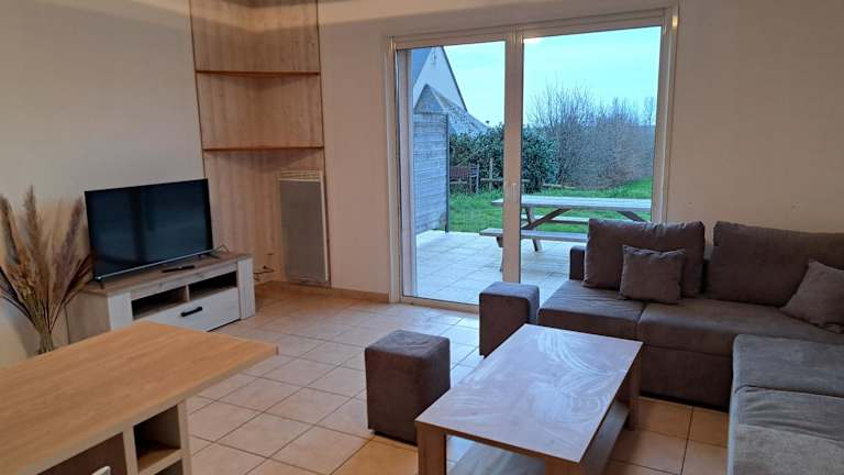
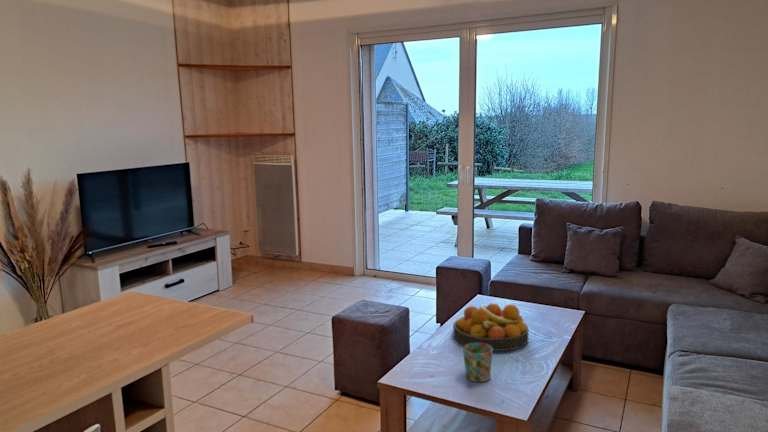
+ mug (476, 363)
+ fruit bowl (490, 321)
